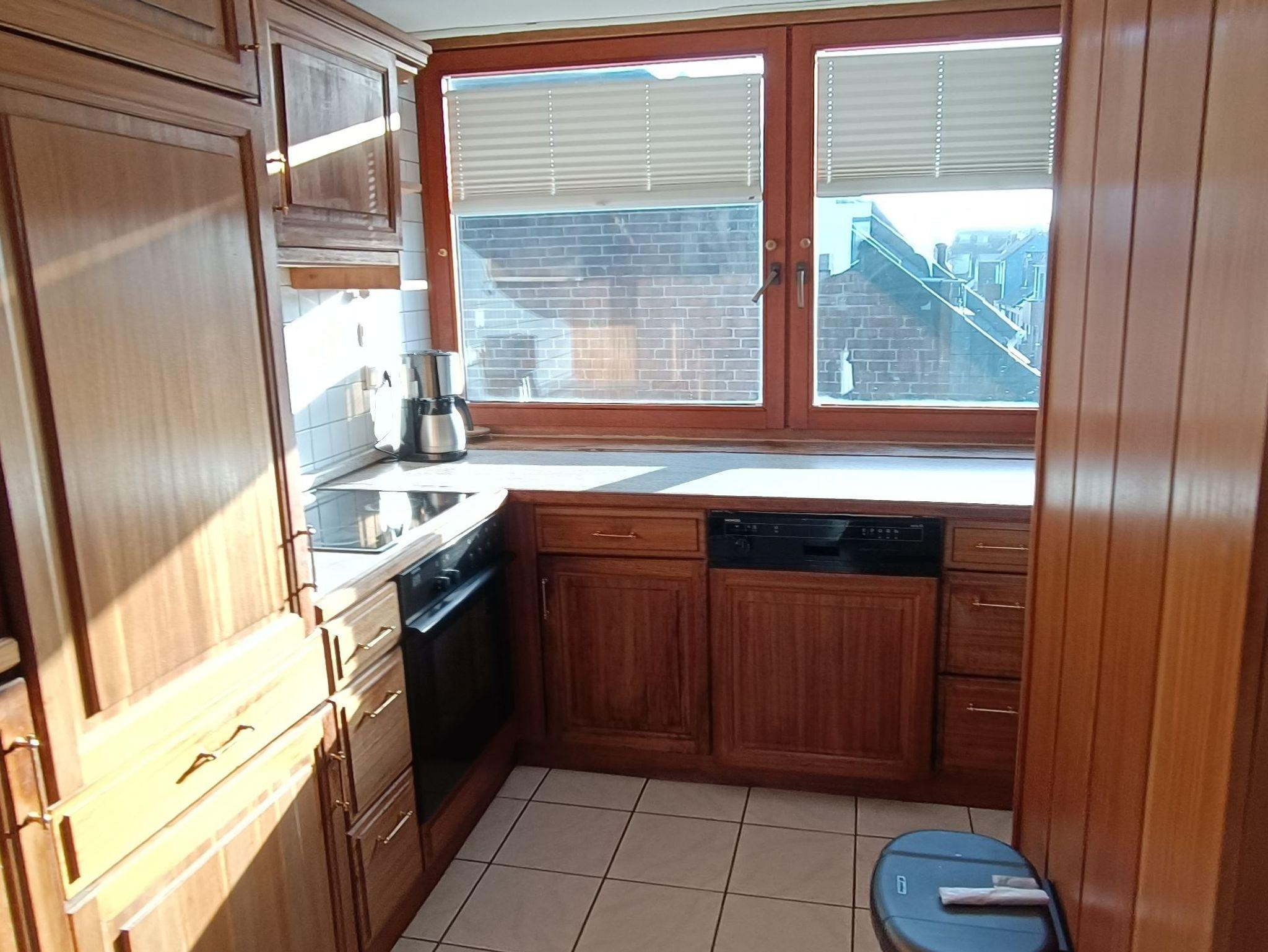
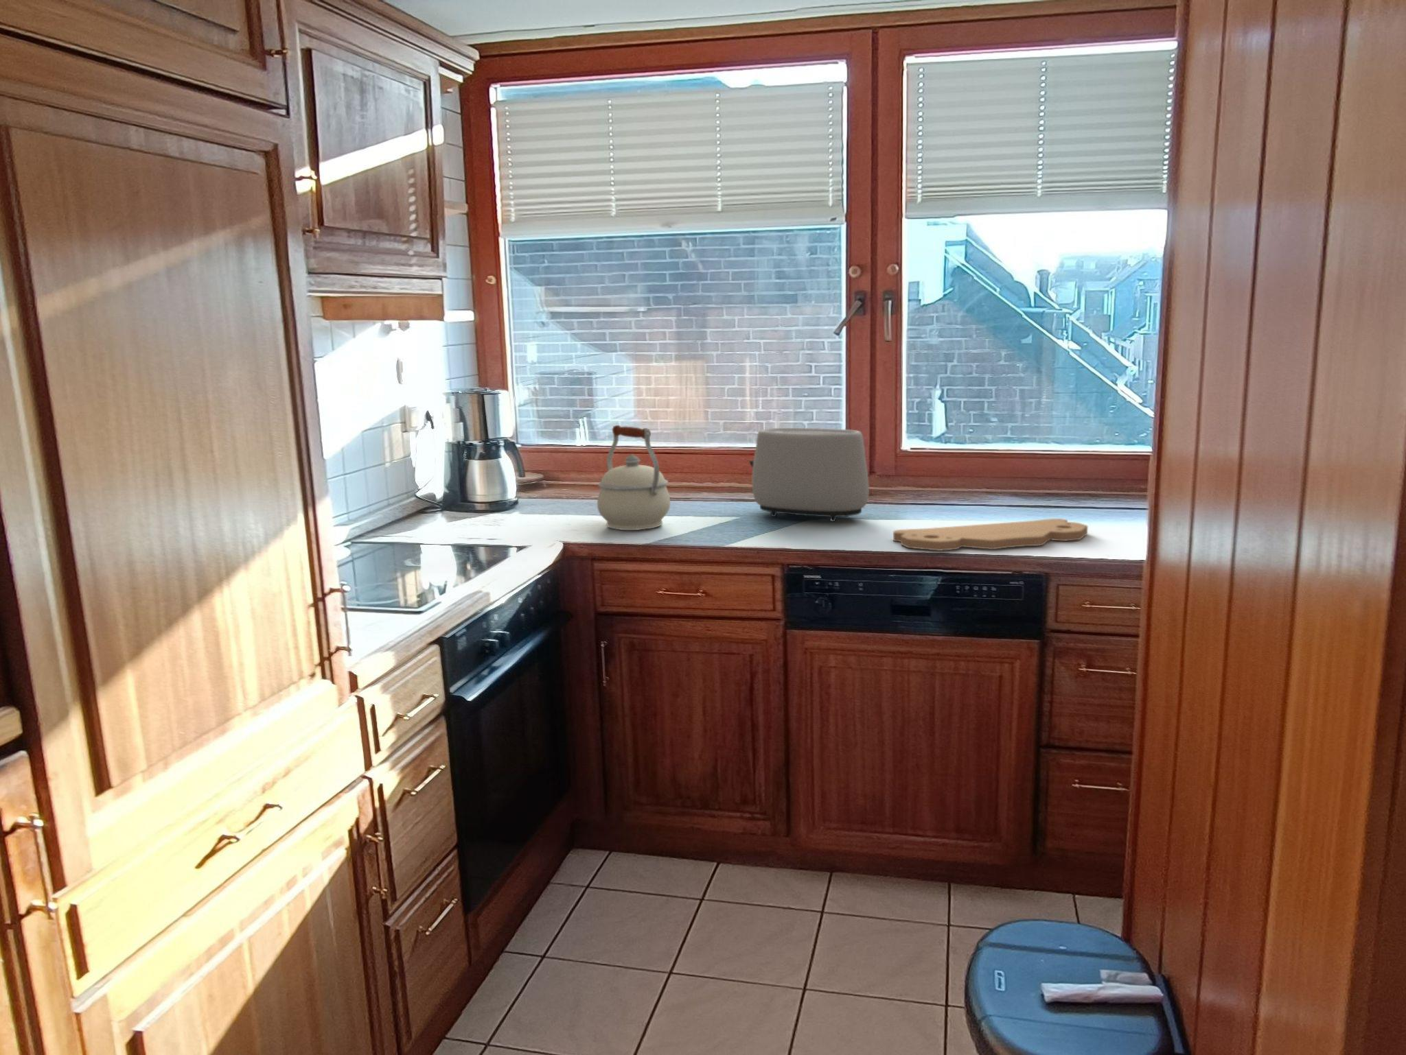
+ kettle (629, 475)
+ cutting board (996, 535)
+ toaster (808, 473)
